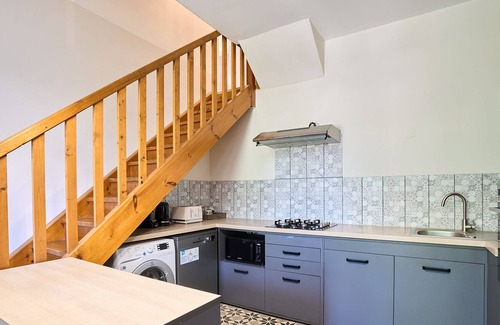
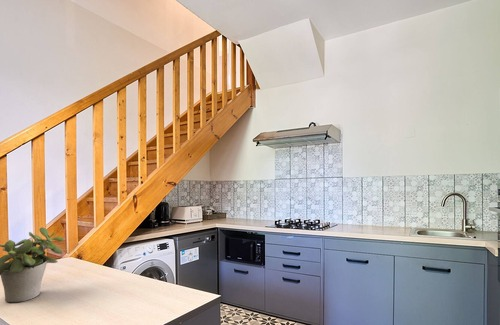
+ potted plant (30, 264)
